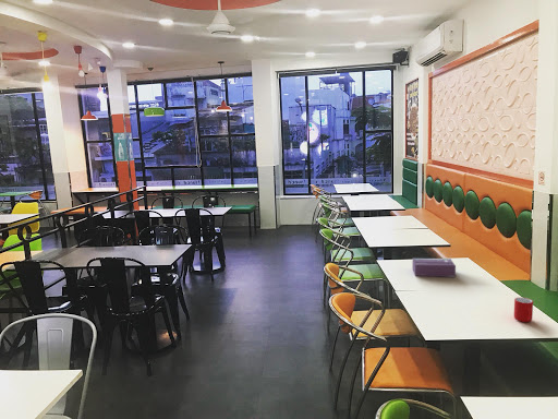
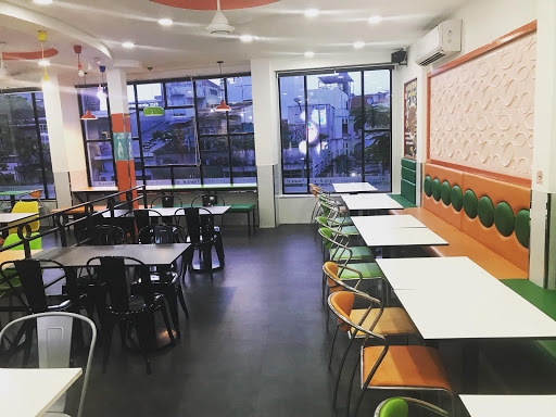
- cup (524, 311)
- tissue box (433, 266)
